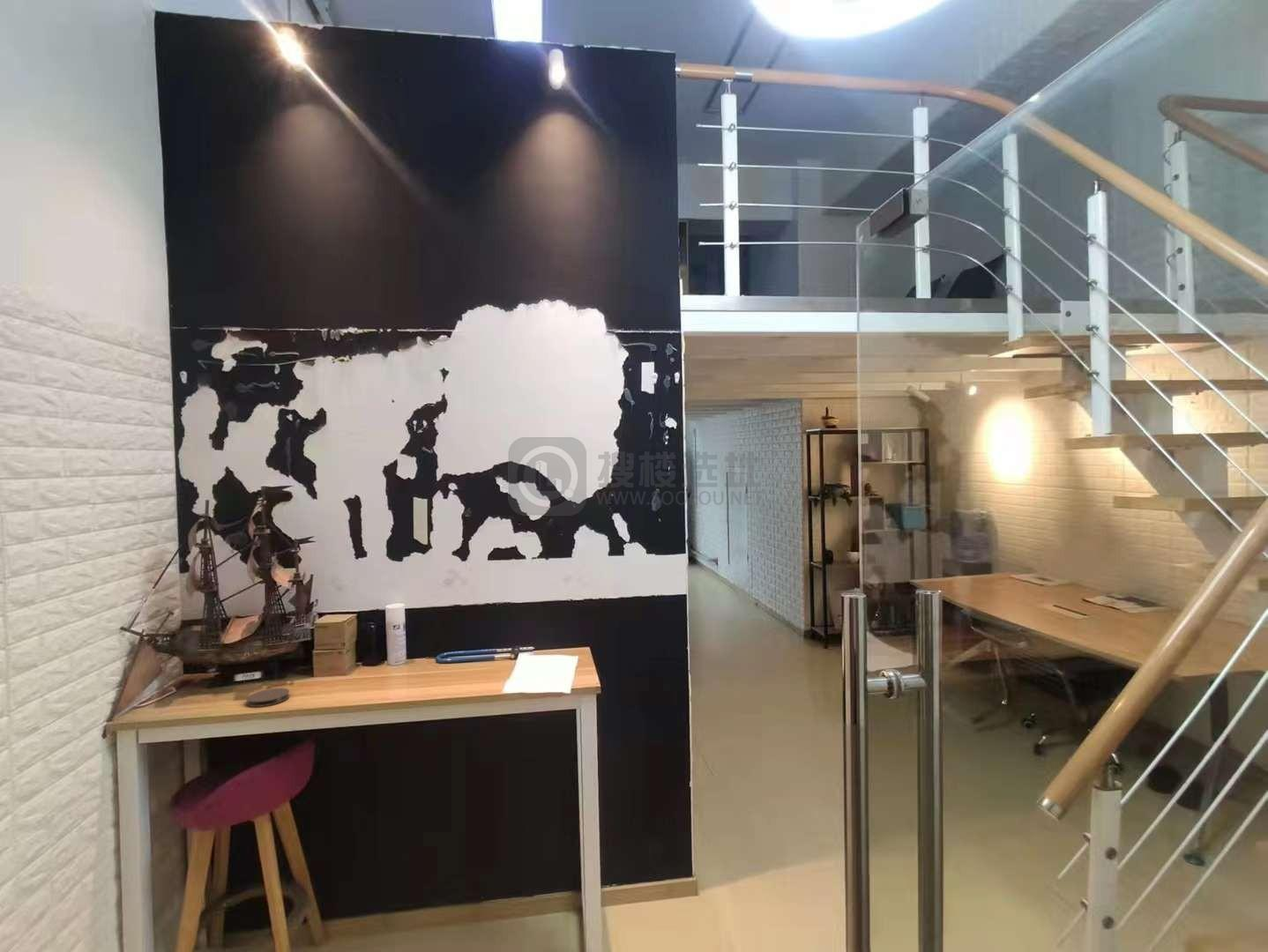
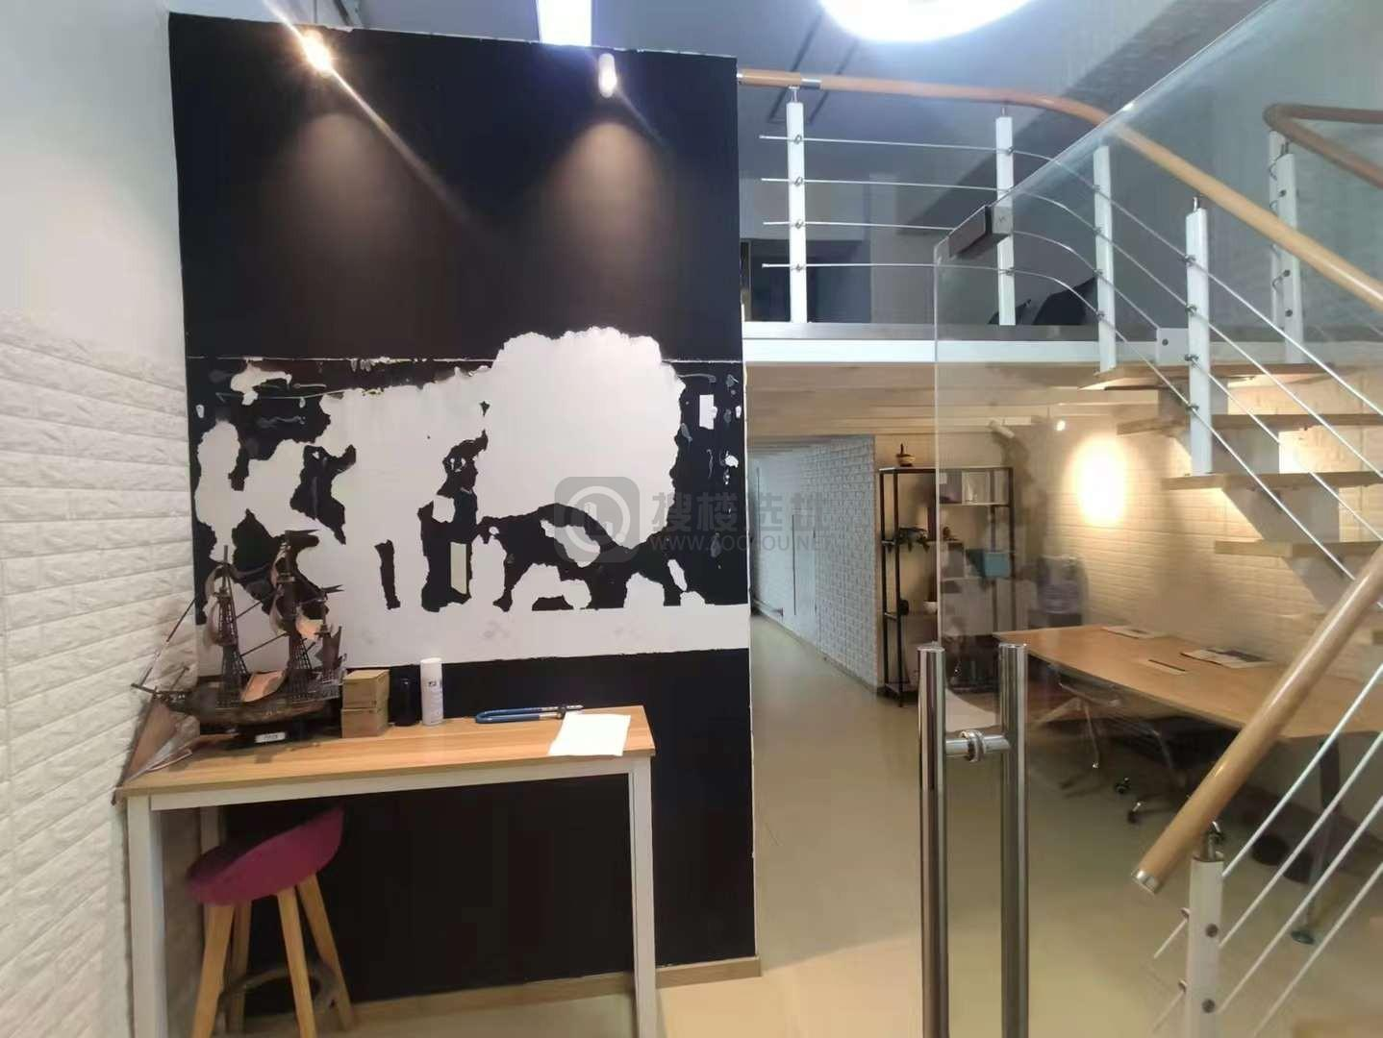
- coaster (268, 696)
